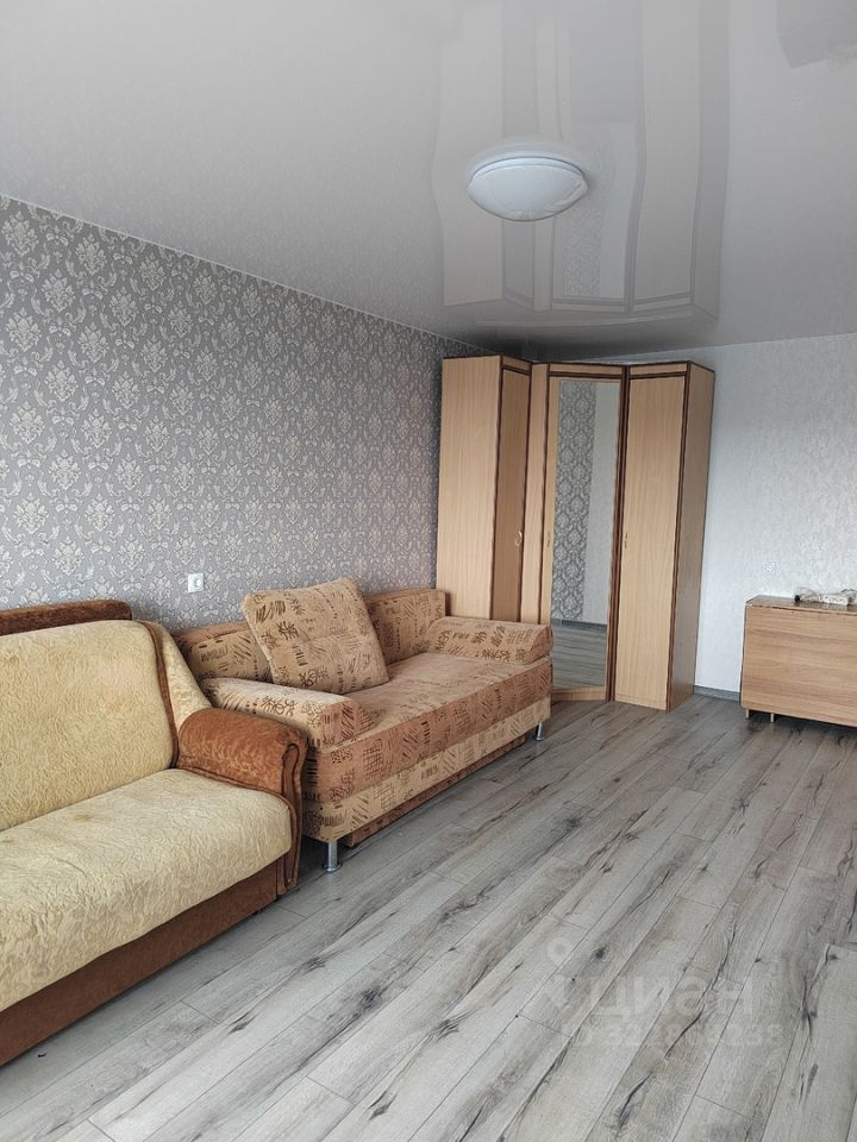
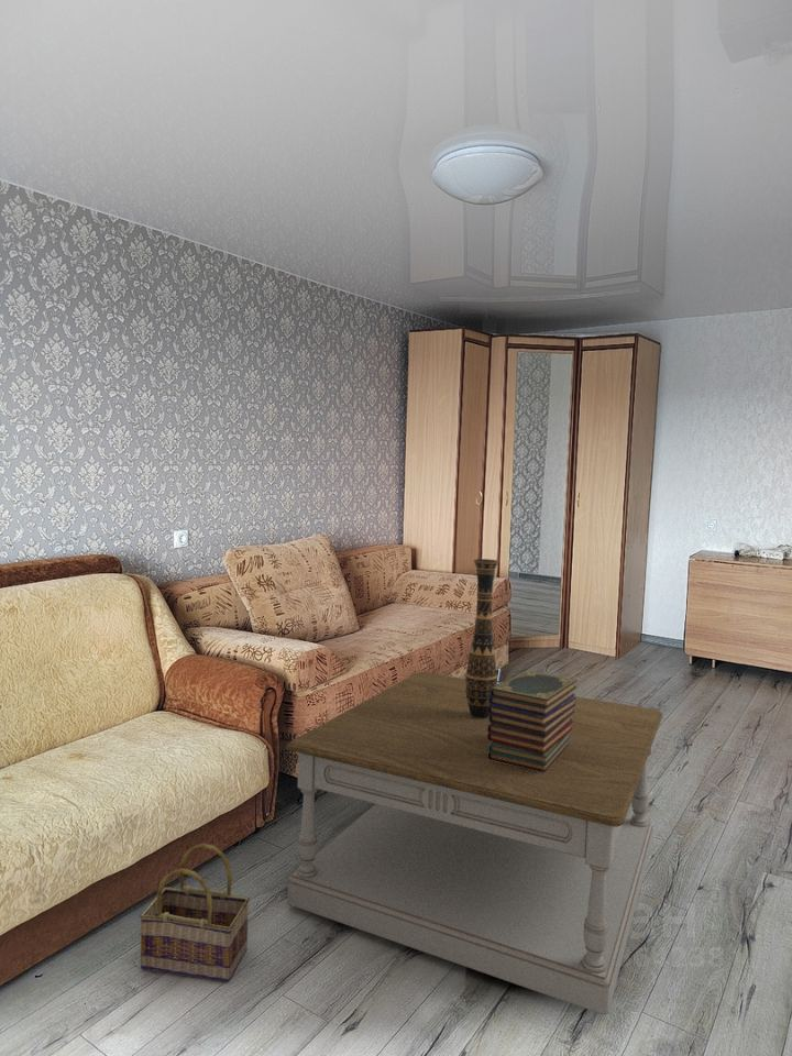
+ decorative vase (483, 638)
+ basket (196, 908)
+ coffee table (488, 798)
+ book stack (532, 717)
